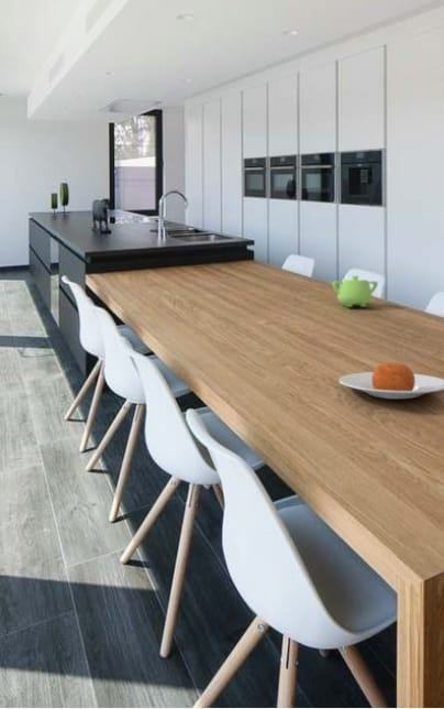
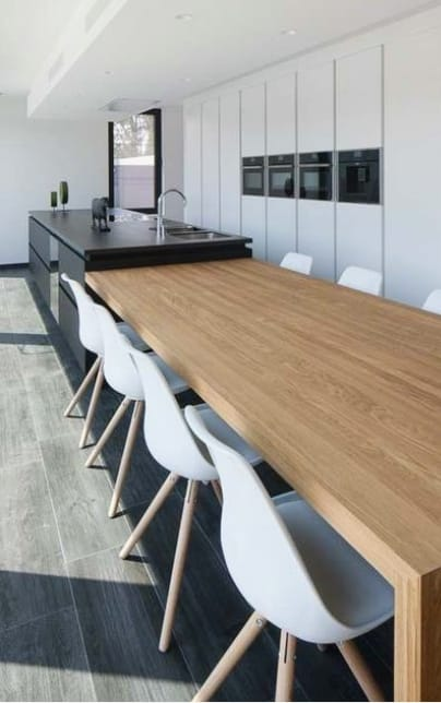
- plate (392, 378)
- teapot (353, 291)
